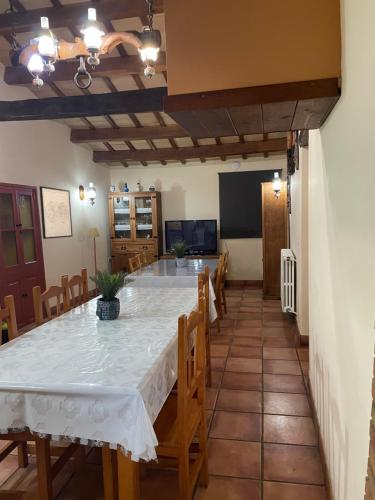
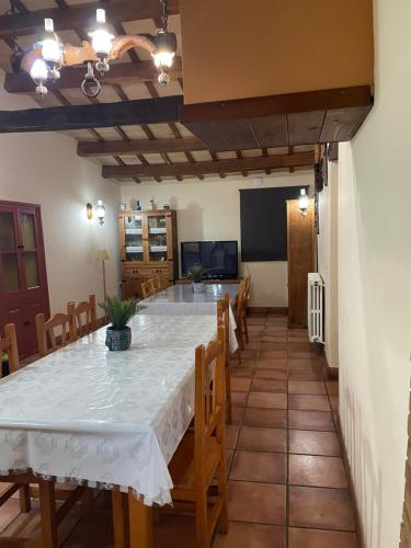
- wall art (57, 213)
